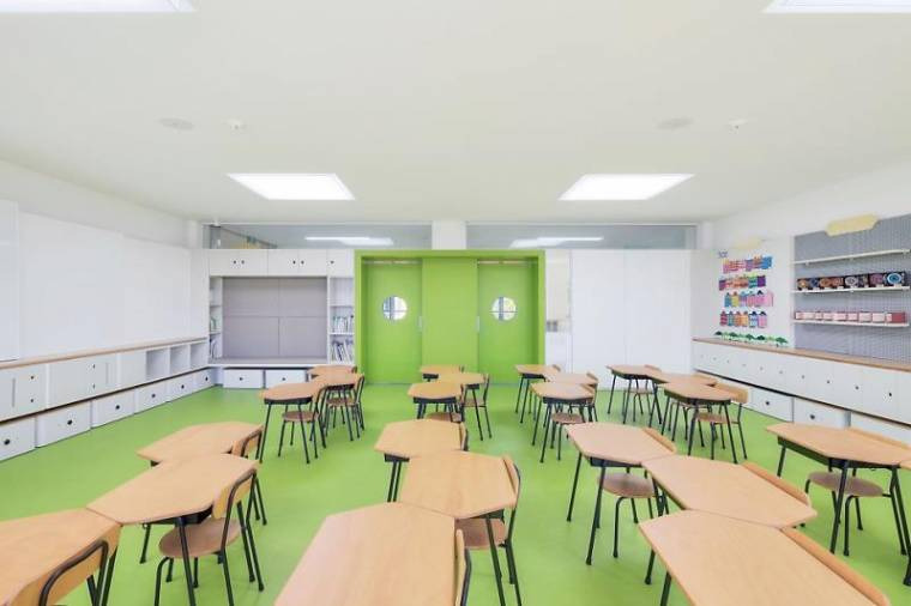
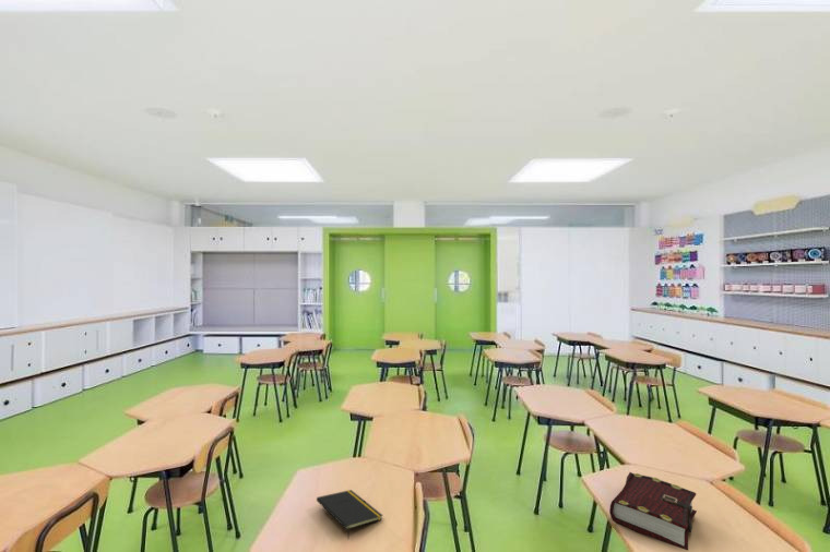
+ book (653, 505)
+ notepad (348, 507)
